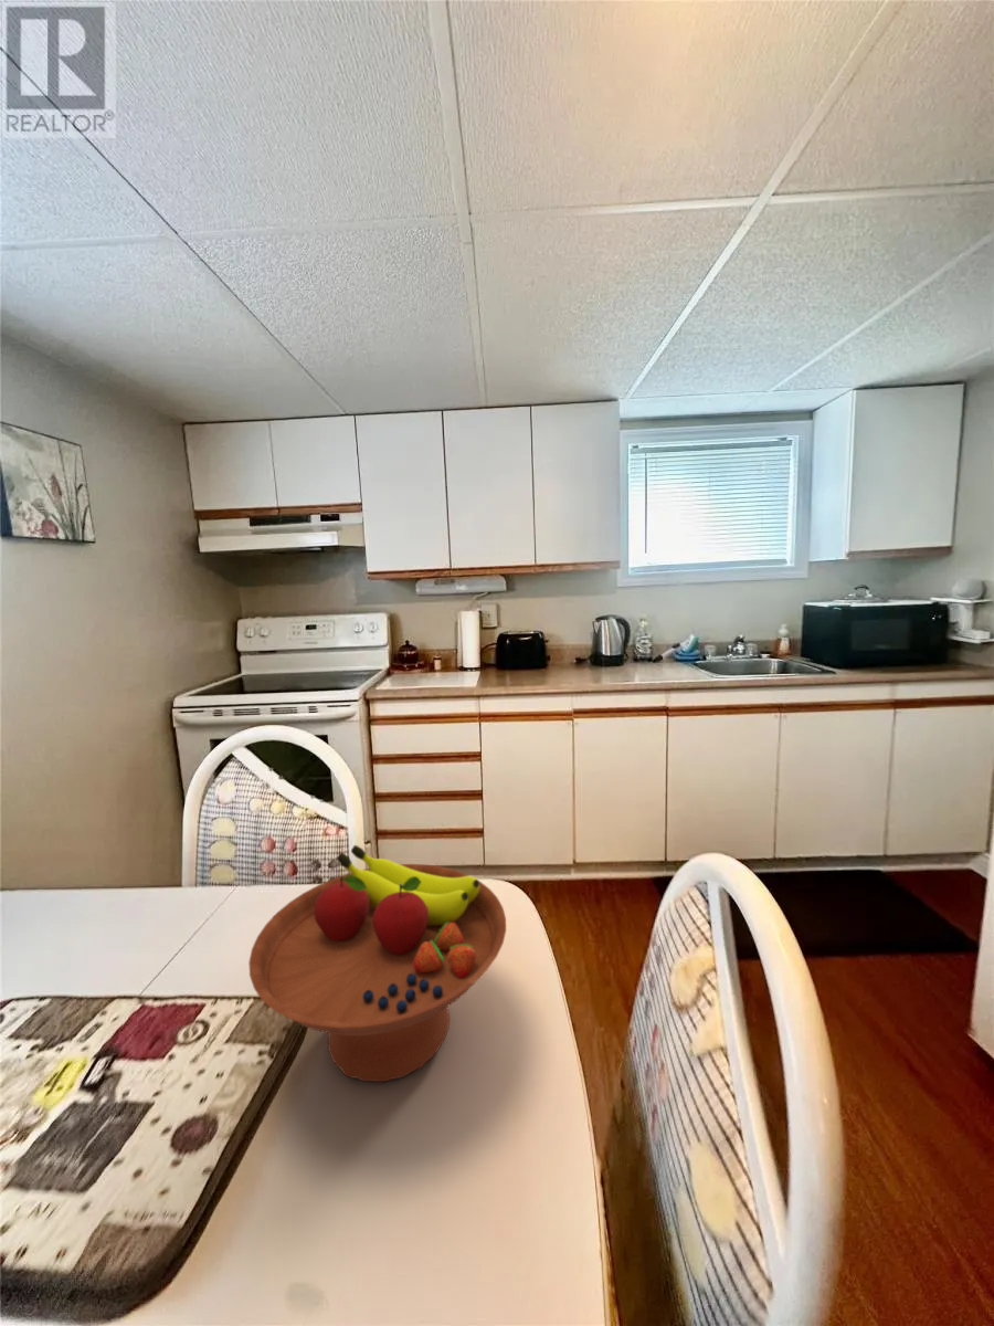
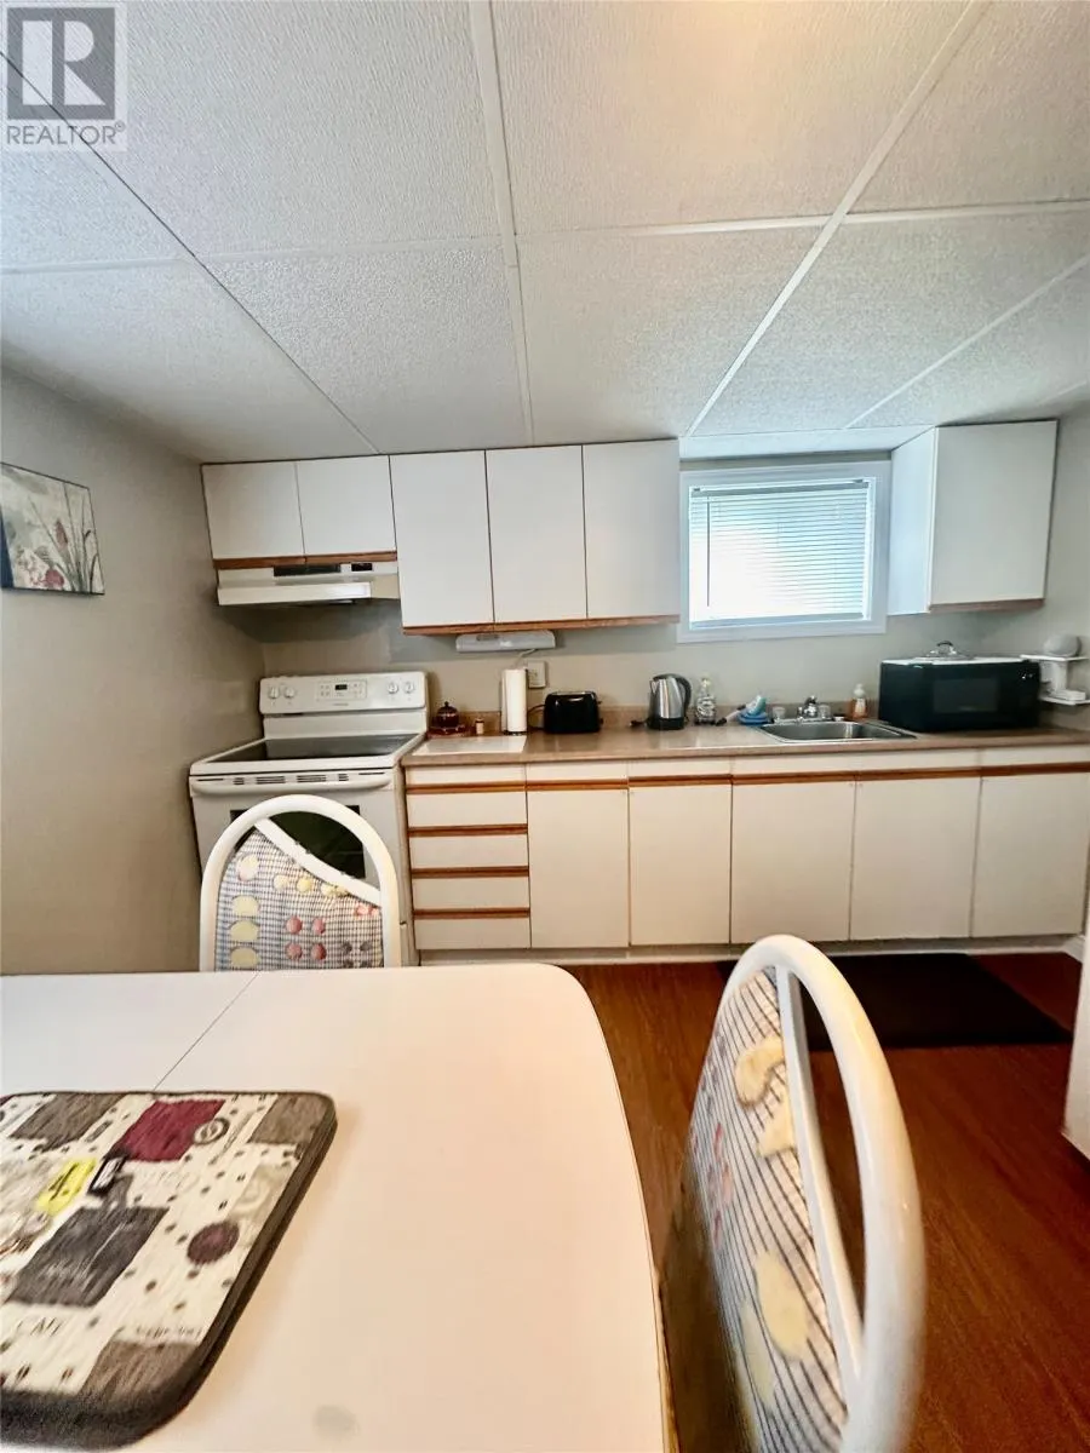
- fruit bowl (385, 959)
